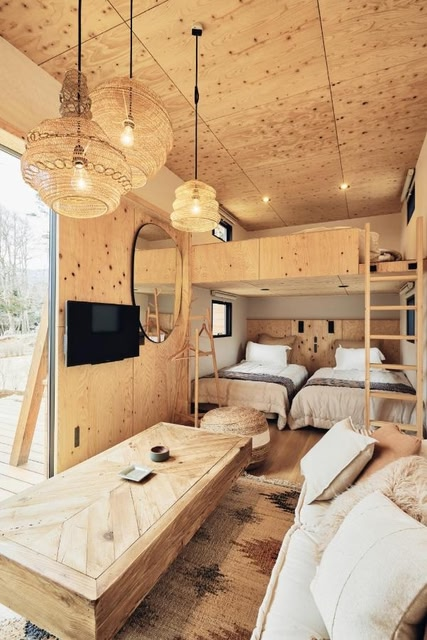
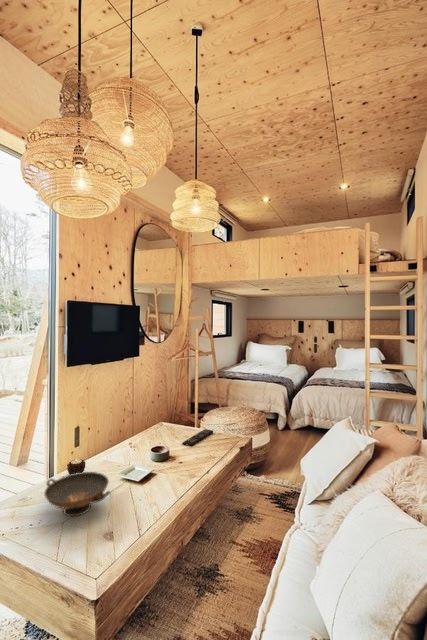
+ candle (76, 466)
+ decorative bowl (77, 496)
+ remote control (198, 437)
